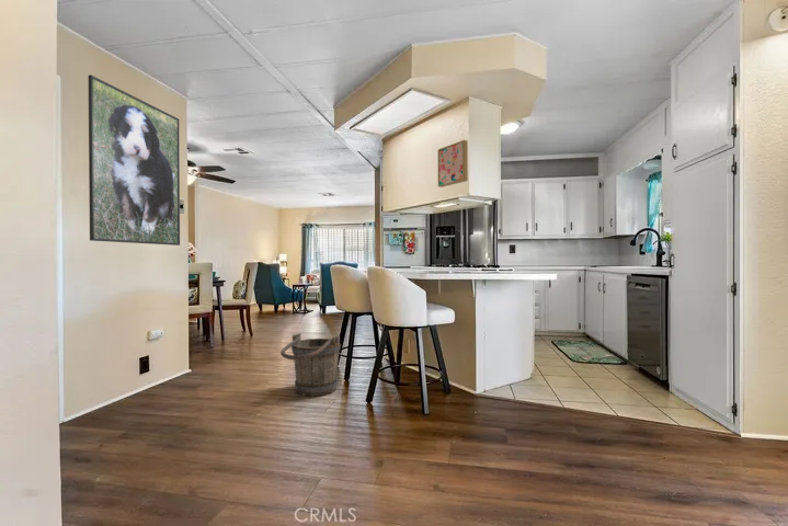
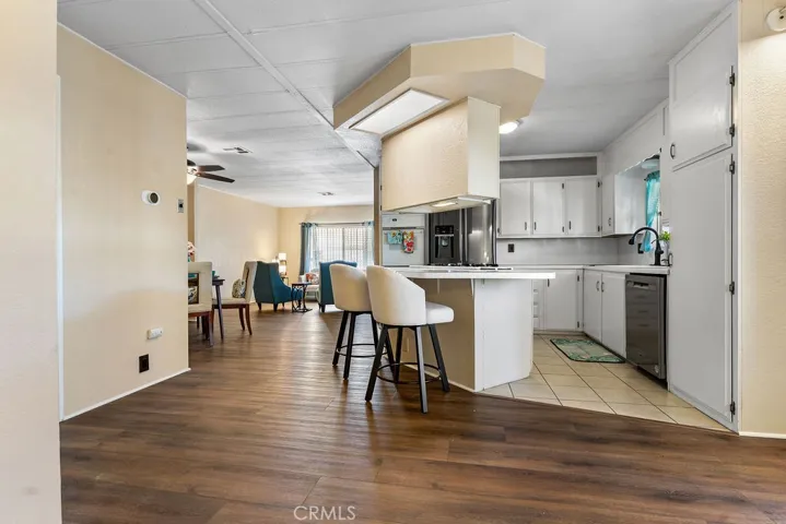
- bucket (310, 365)
- wall art (452, 164)
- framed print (140, 171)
